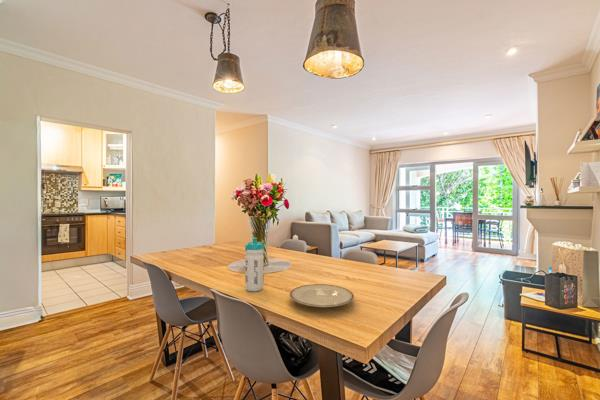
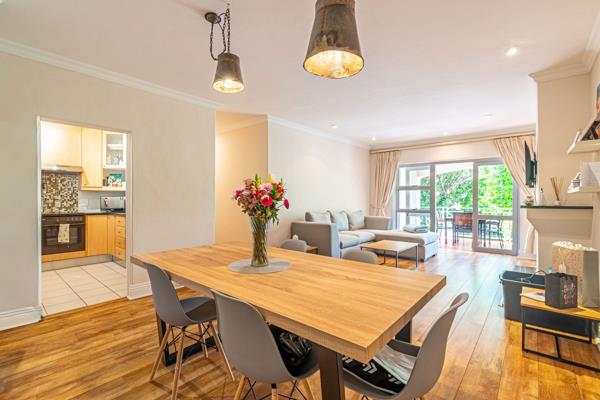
- plate (321, 297)
- water bottle (254, 263)
